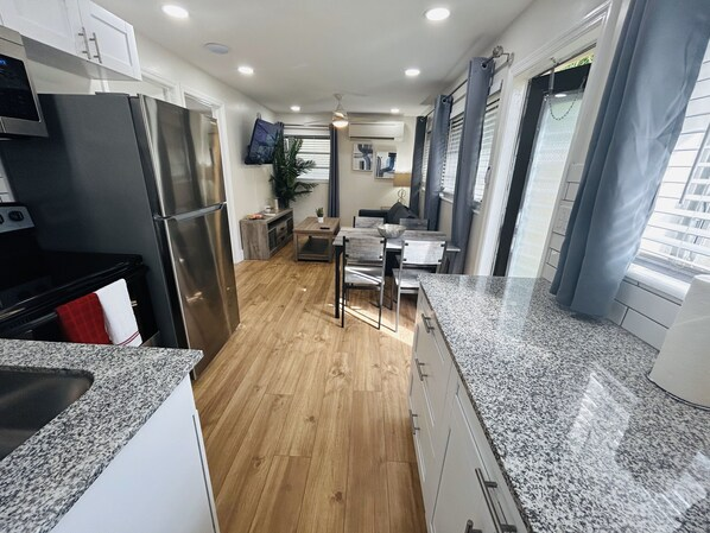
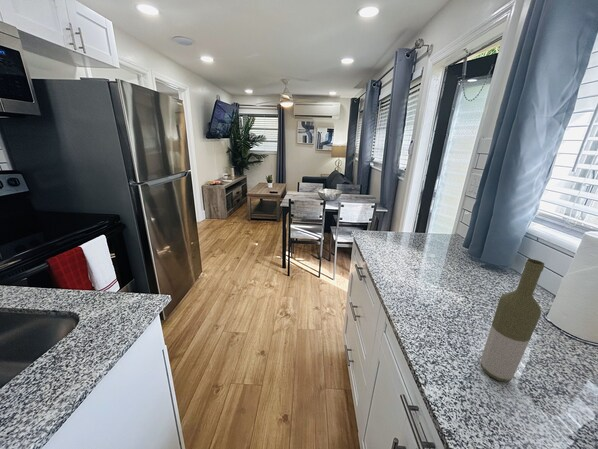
+ bottle (513, 321)
